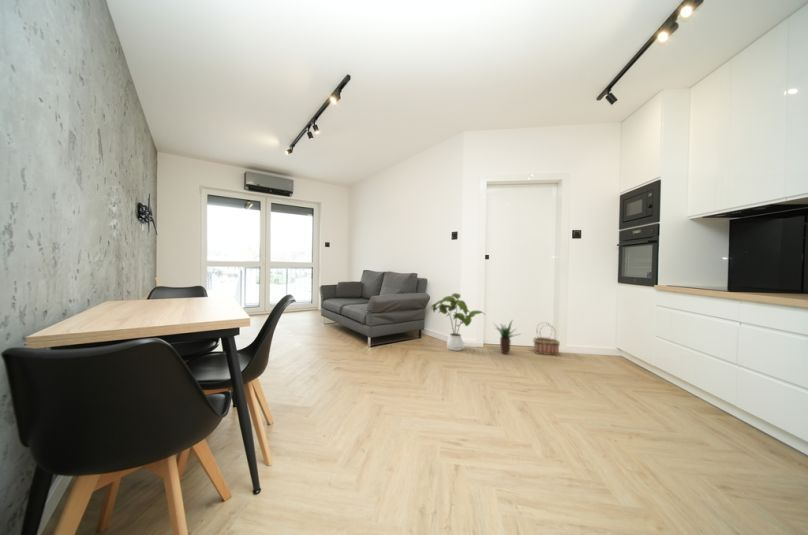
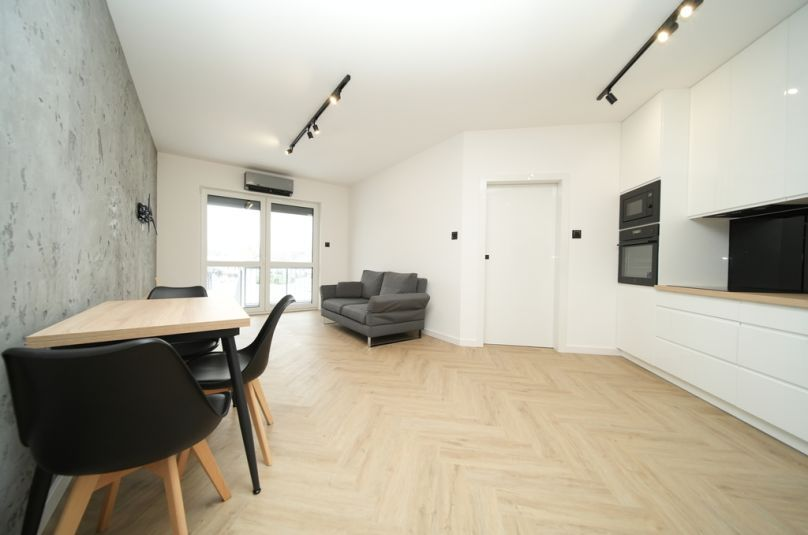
- basket (546, 338)
- house plant (455, 322)
- potted plant (507, 335)
